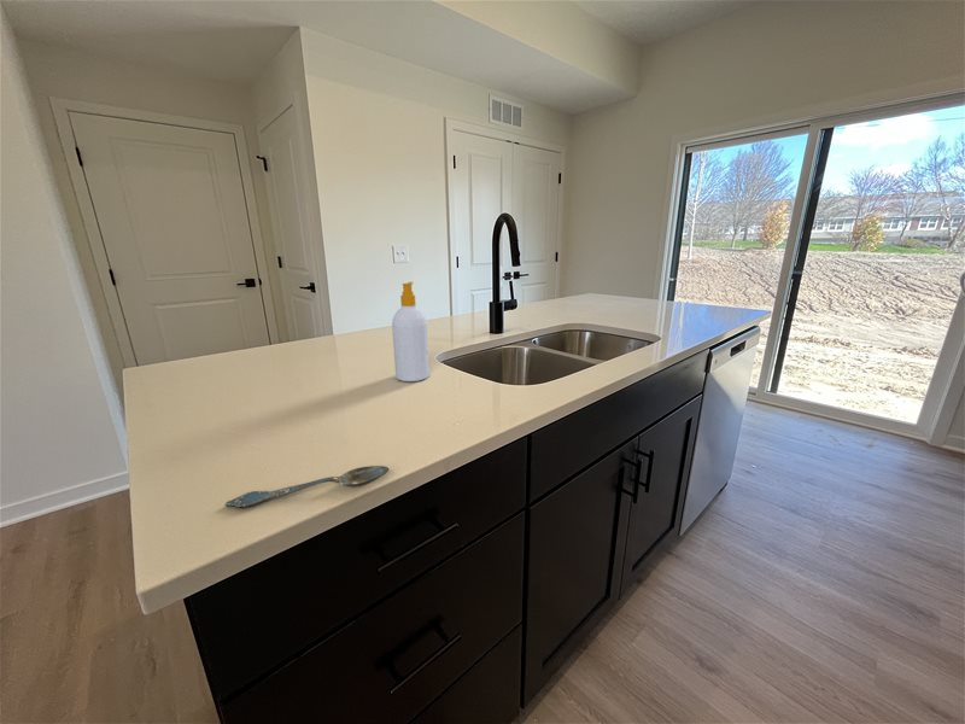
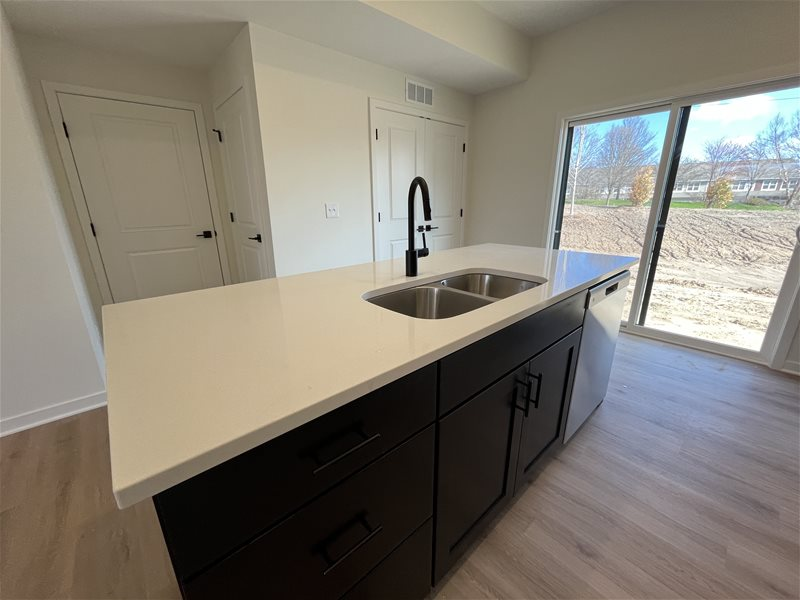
- spoon (310, 485)
- soap bottle (410, 331)
